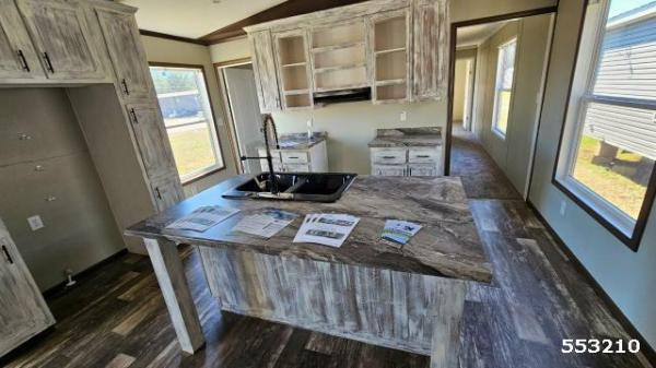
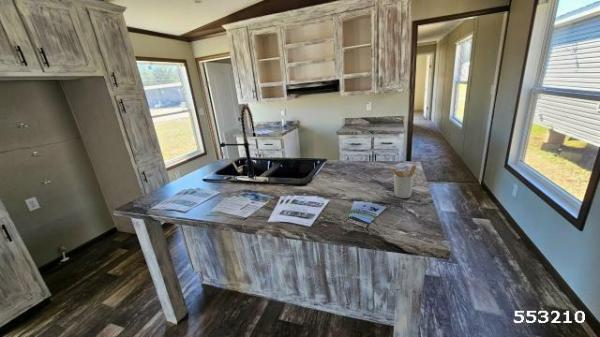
+ utensil holder (401, 181)
